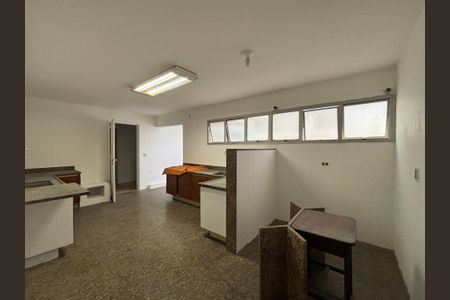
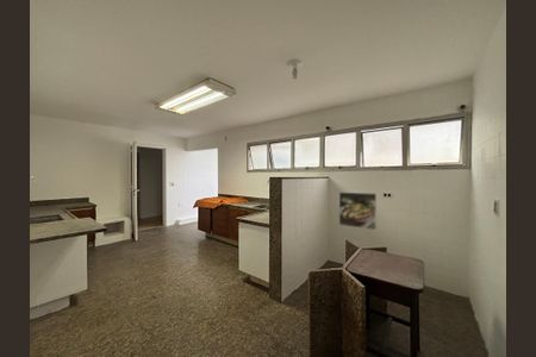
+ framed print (356, 209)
